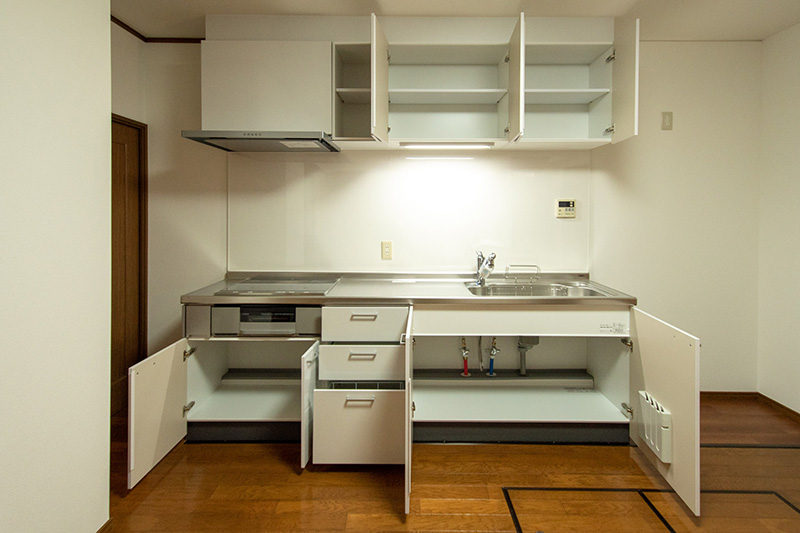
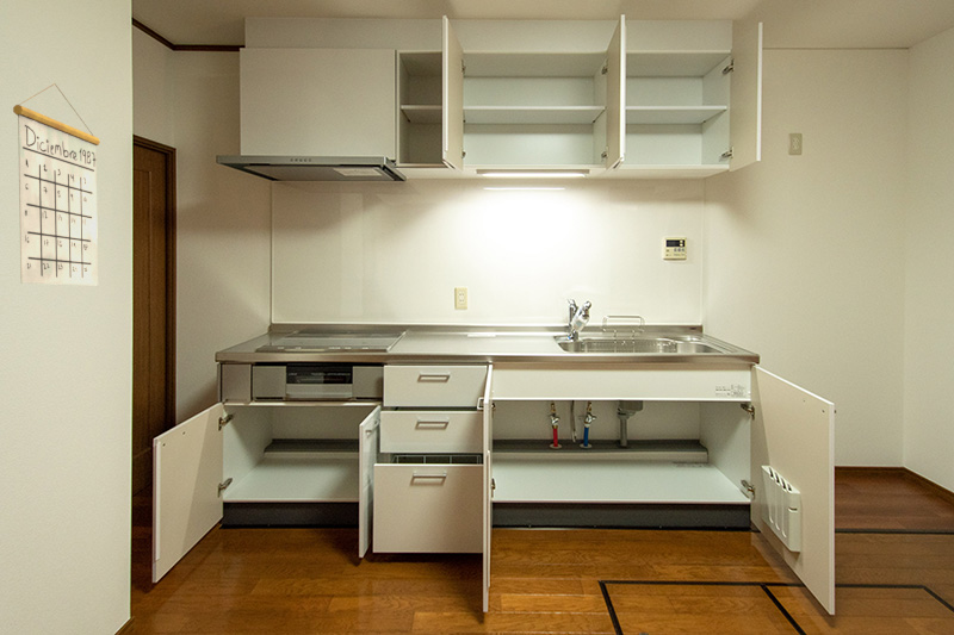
+ calendar (61, 183)
